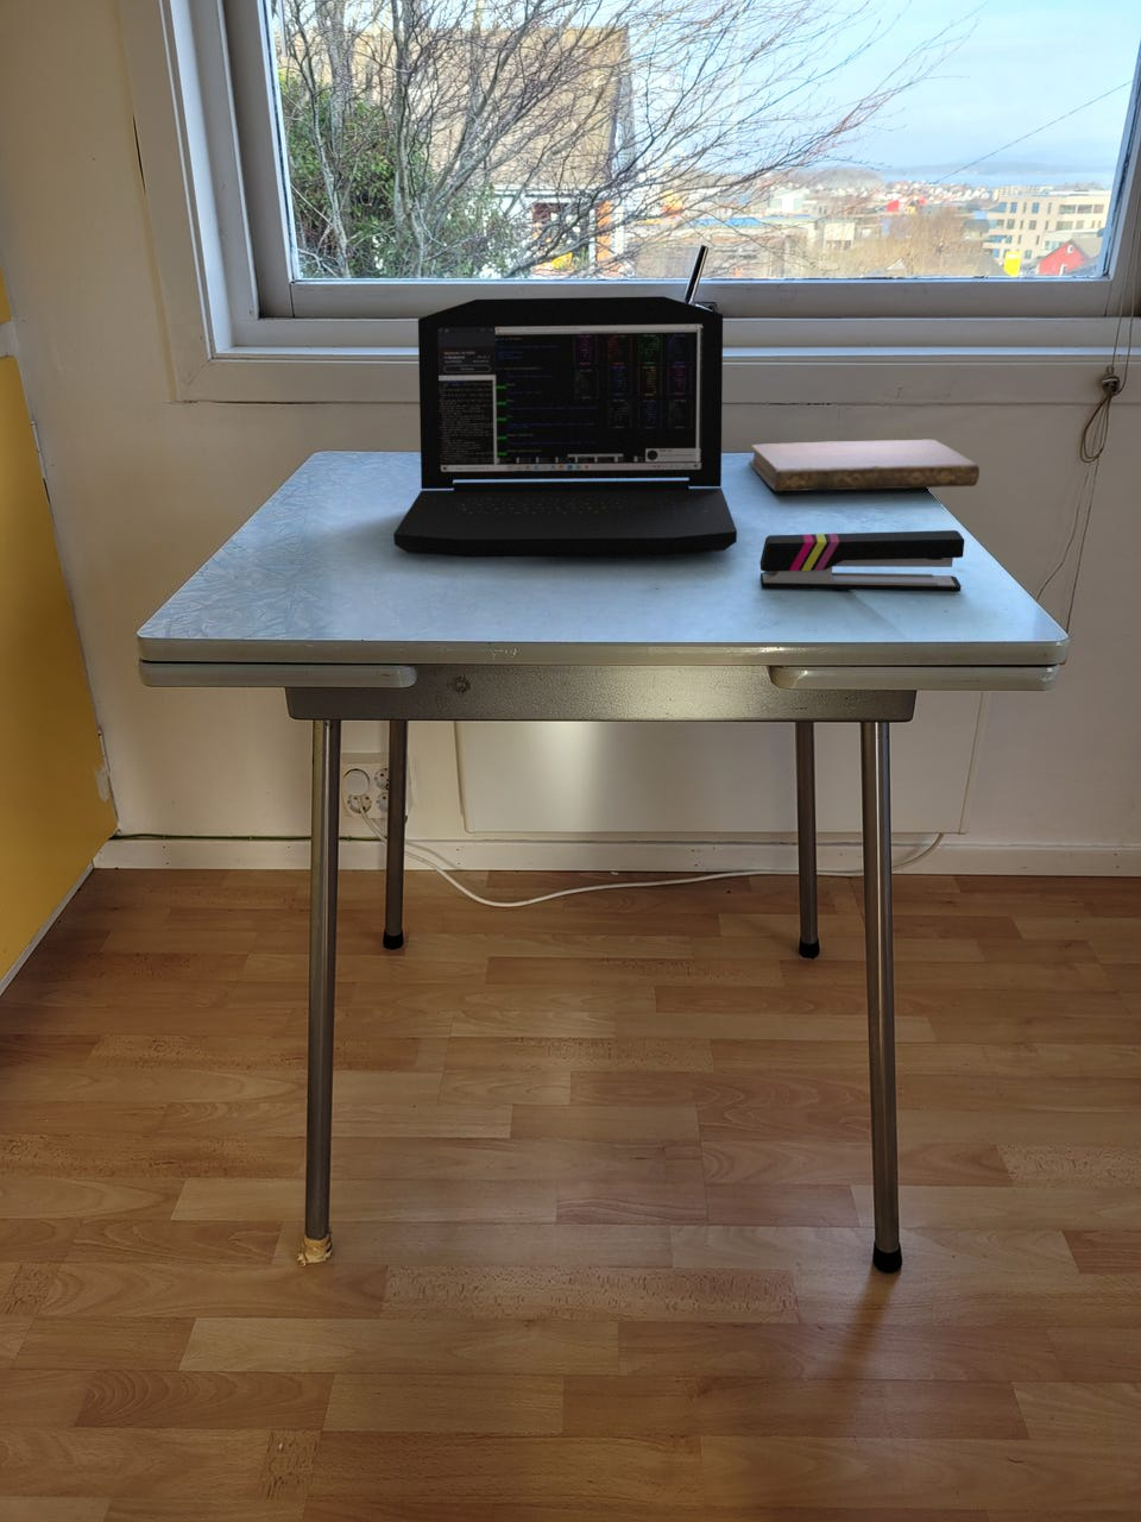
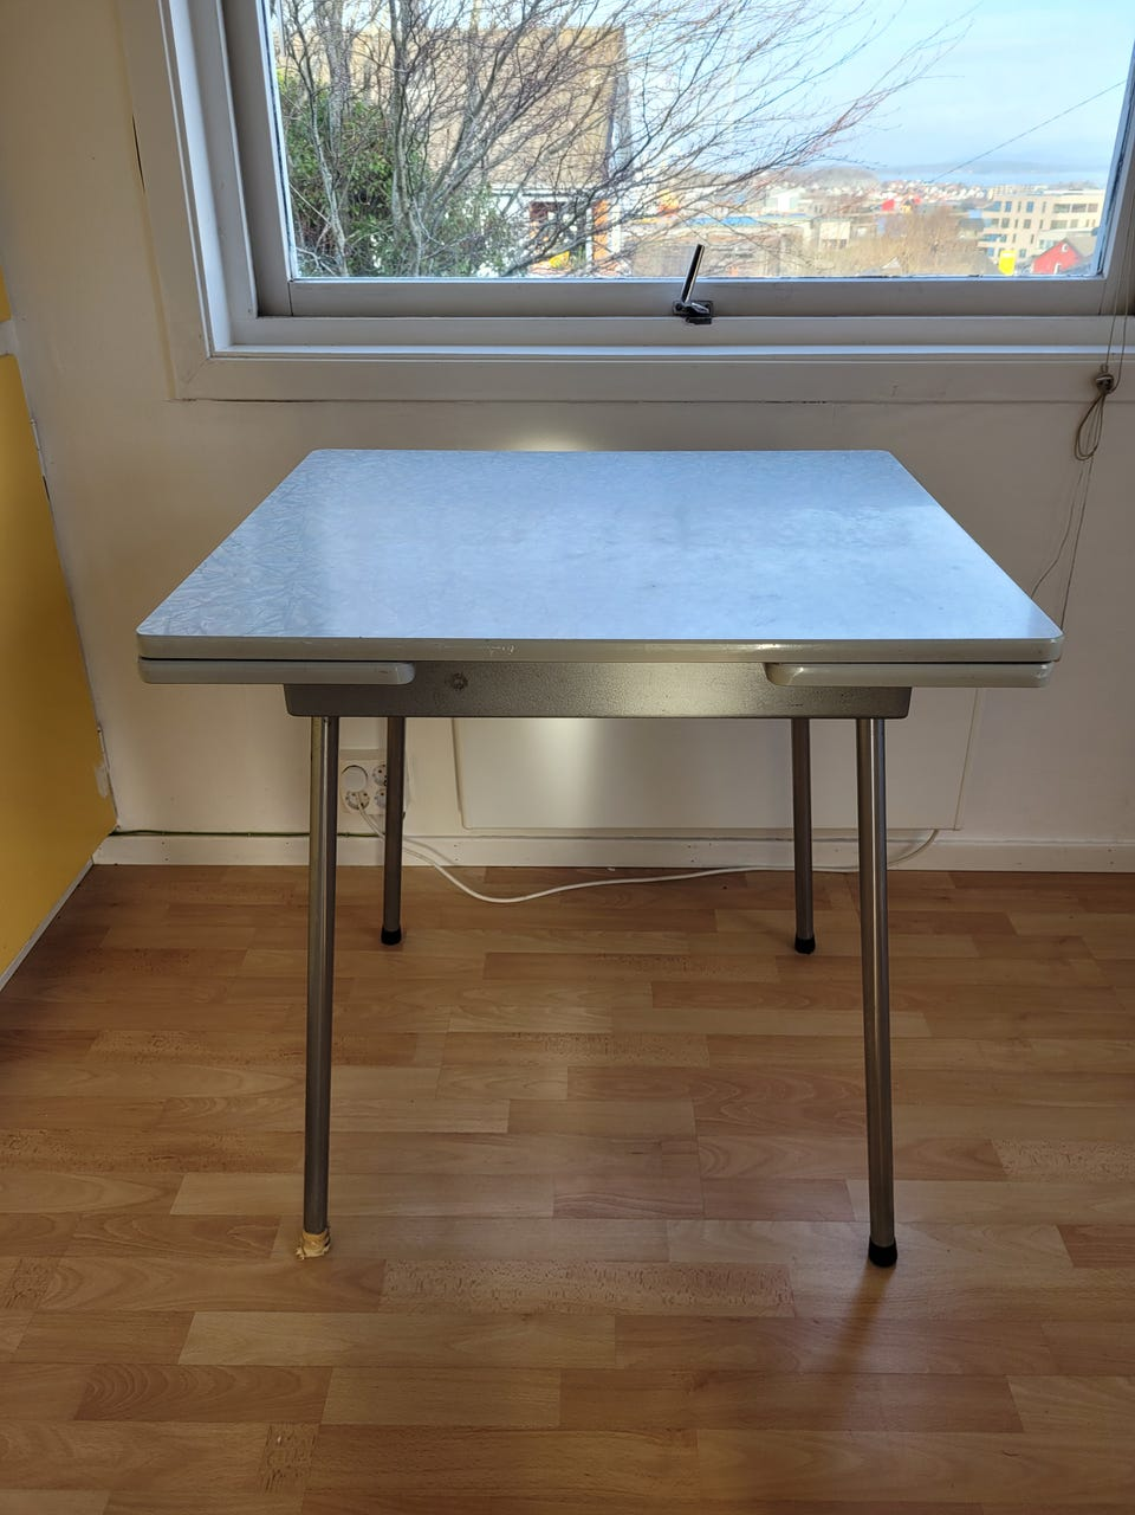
- stapler (859, 558)
- laptop (566, 421)
- notebook (858, 464)
